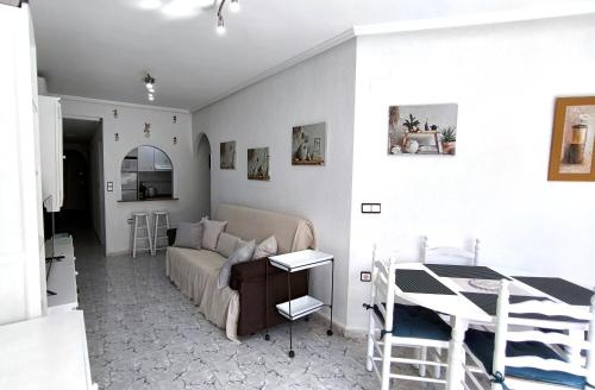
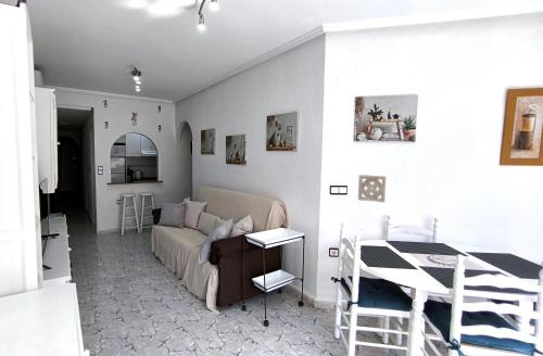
+ wall ornament (370, 188)
